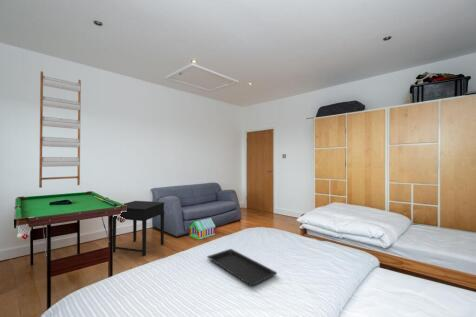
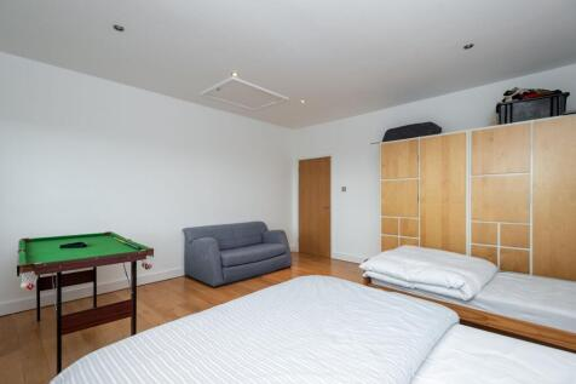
- serving tray (239, 265)
- side table (142, 225)
- shelf (61, 127)
- toy house (202, 227)
